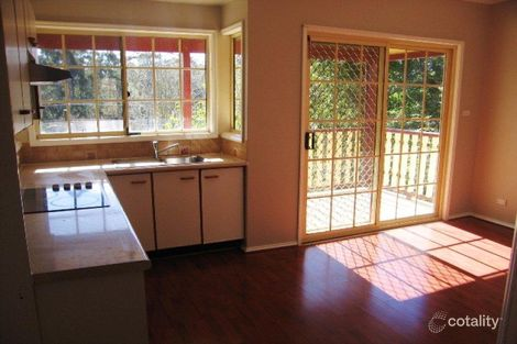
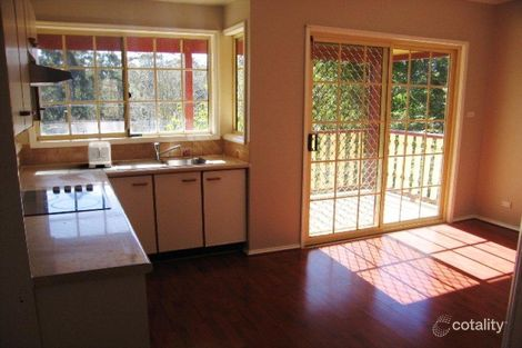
+ toaster (99, 153)
